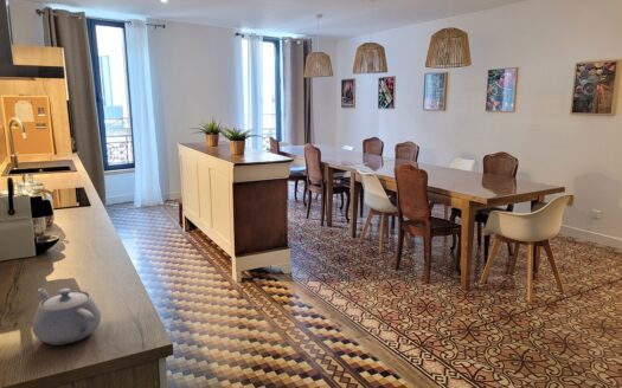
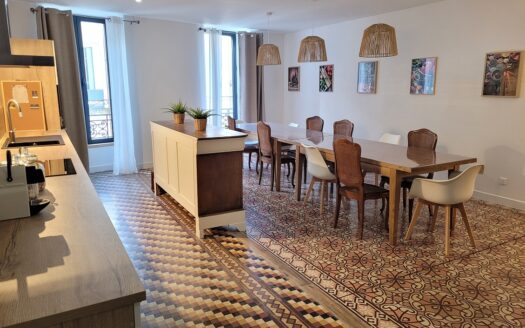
- teapot (64, 312)
